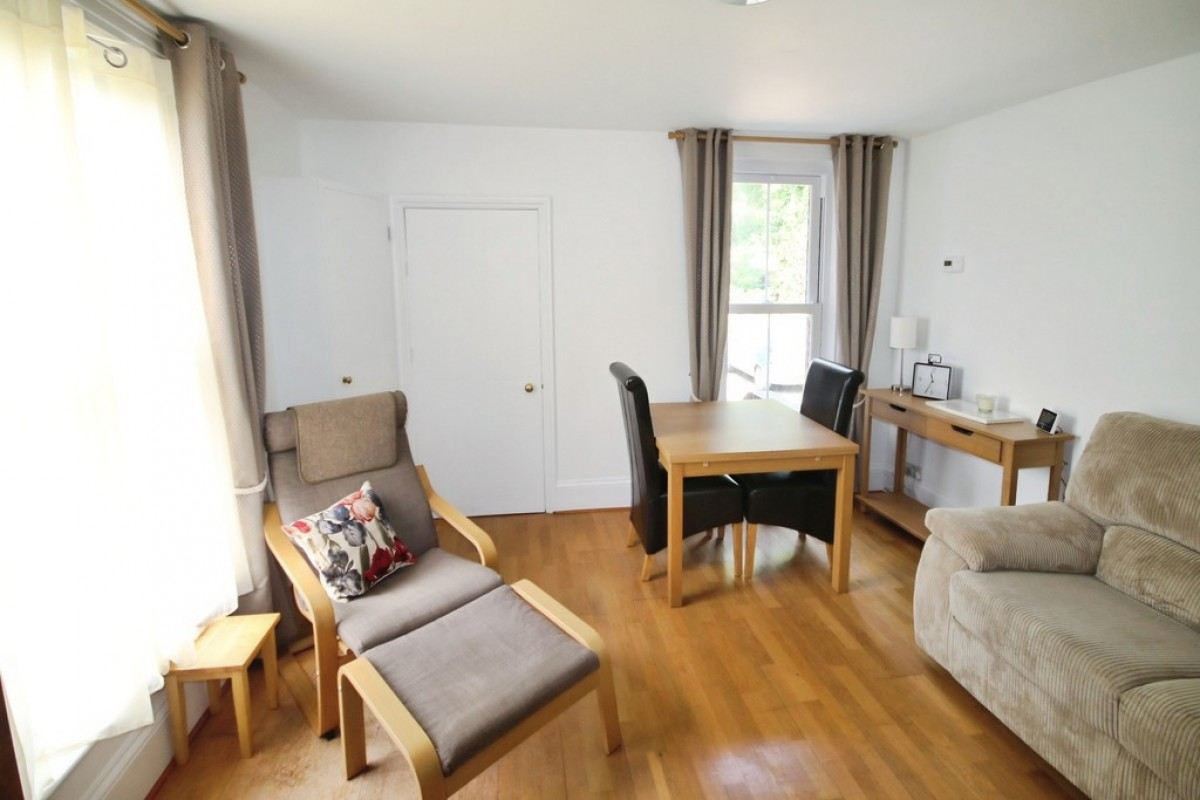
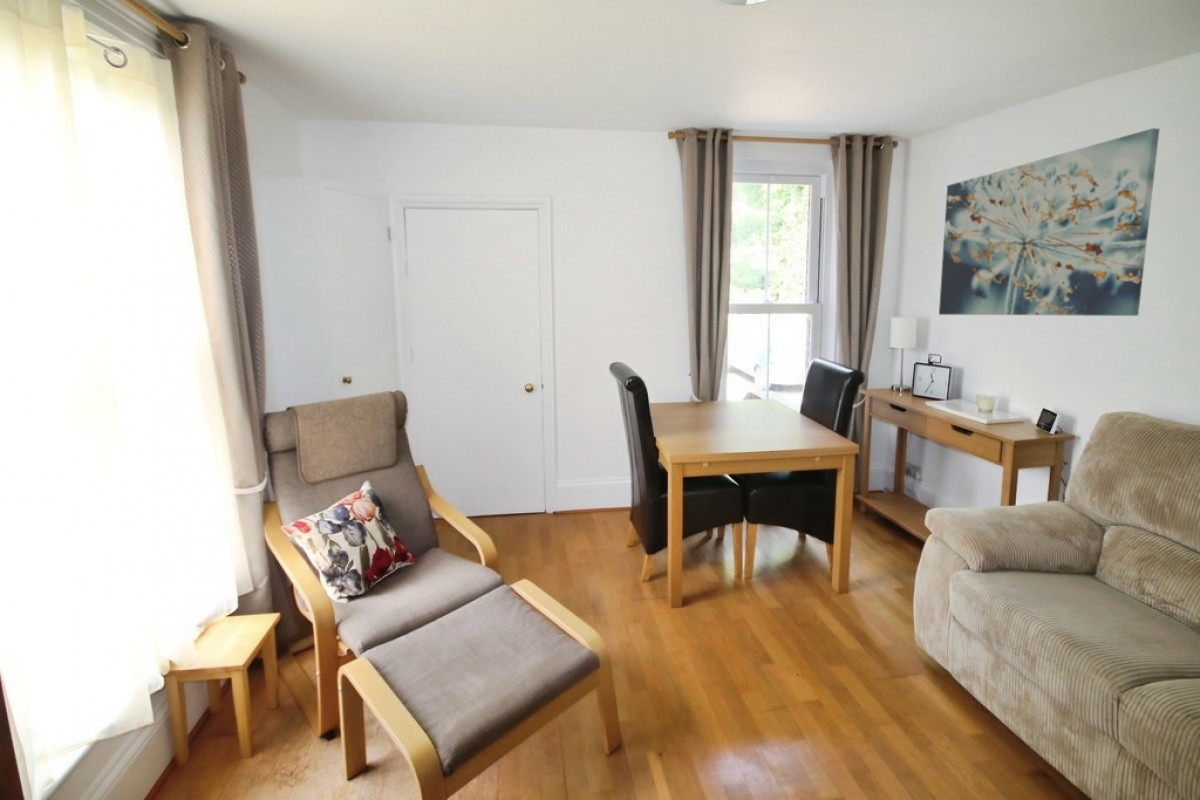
+ wall art (1027, 240)
